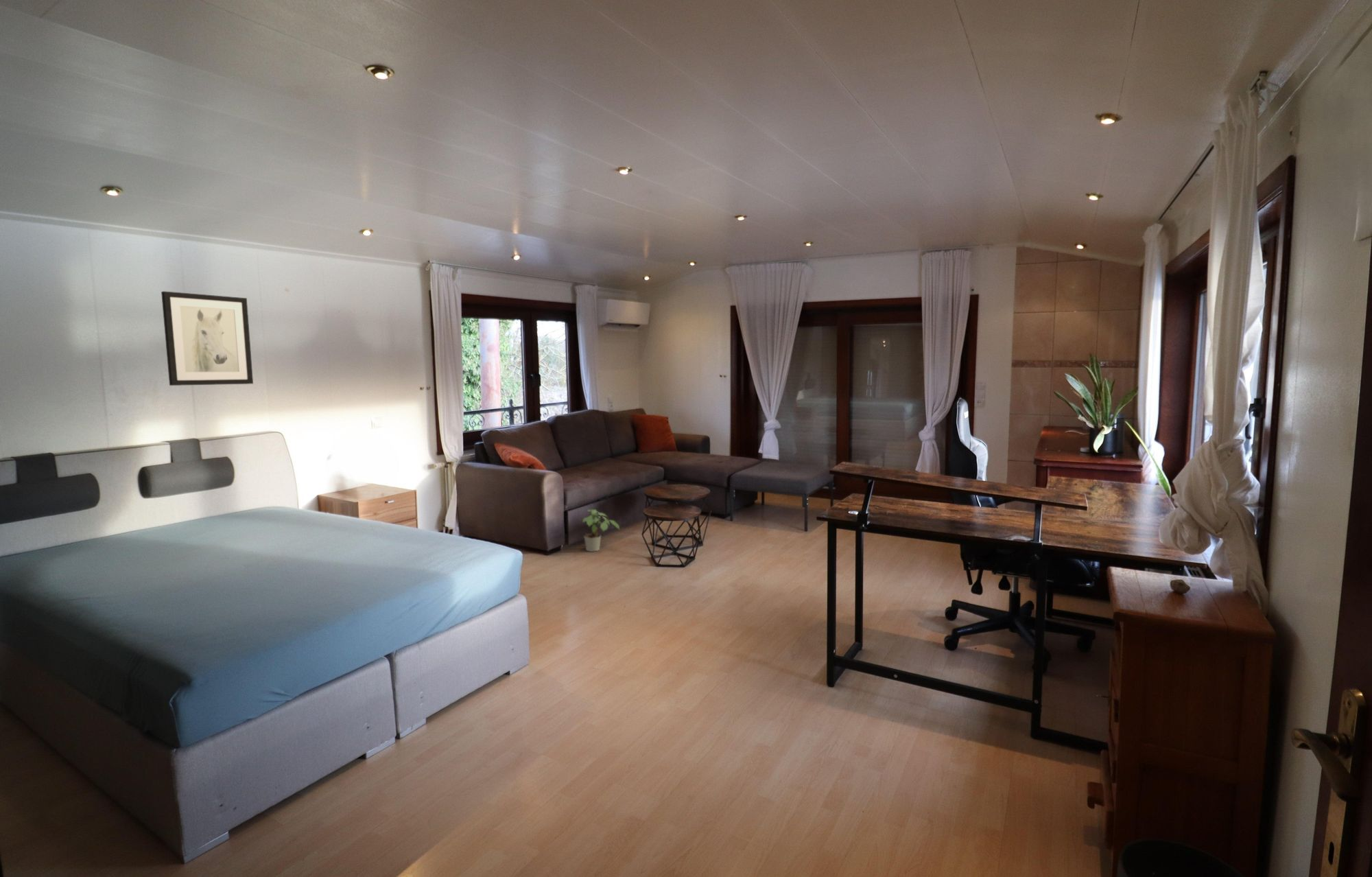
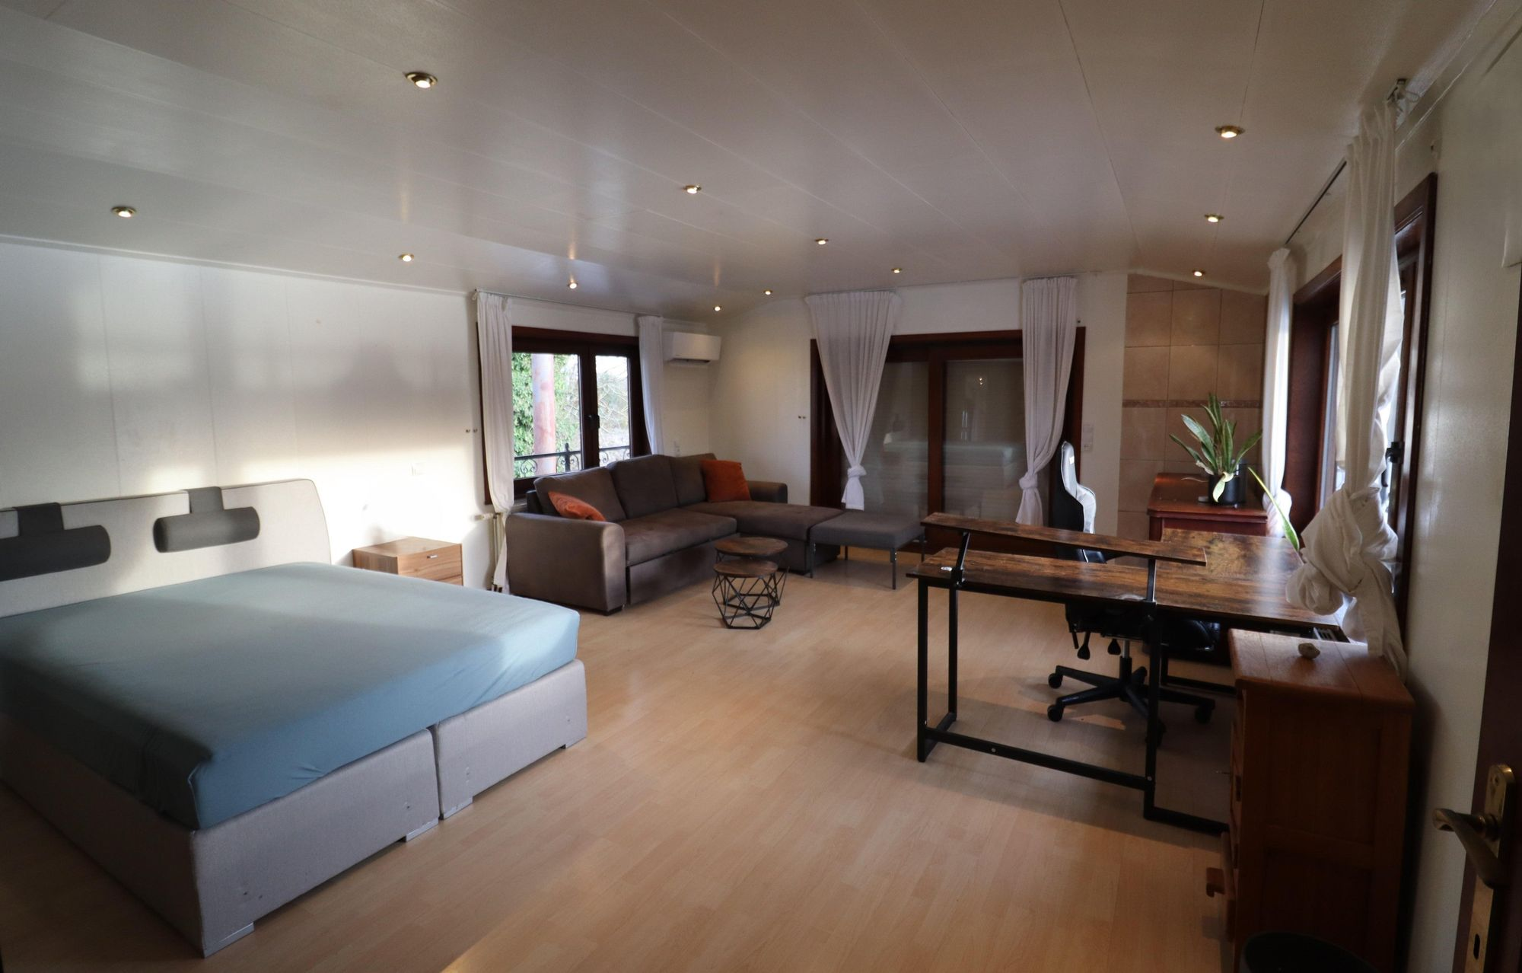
- potted plant (597, 530)
- wall art (209, 340)
